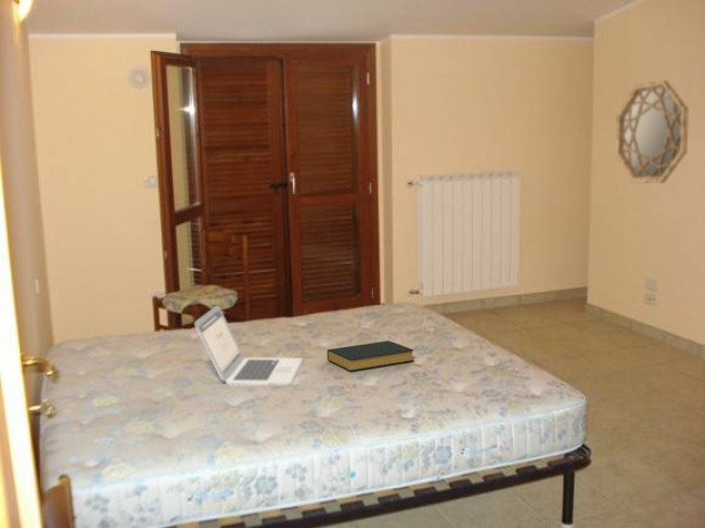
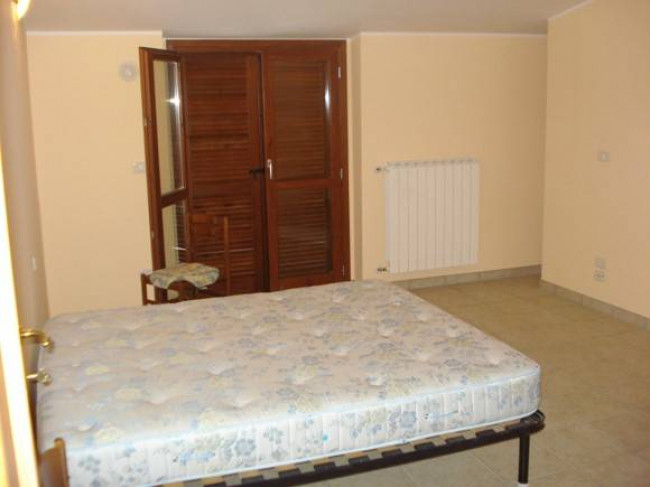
- home mirror (650, 133)
- hardback book (370, 355)
- laptop (240, 349)
